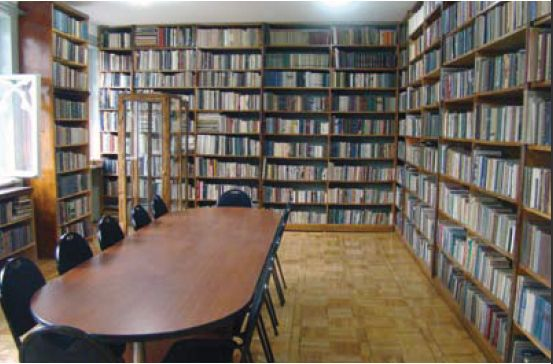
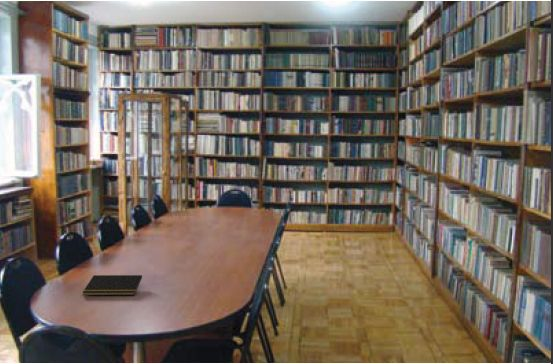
+ notepad (113, 284)
